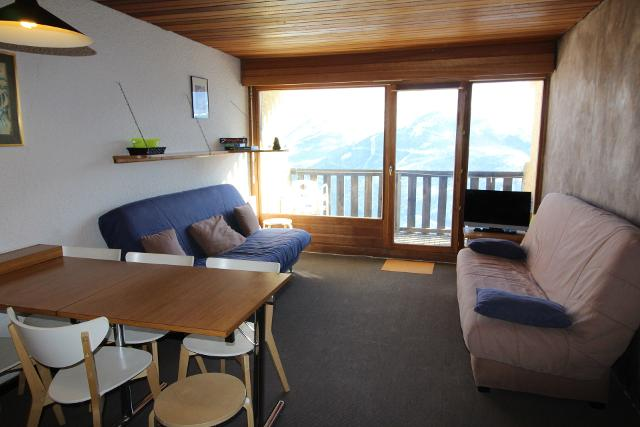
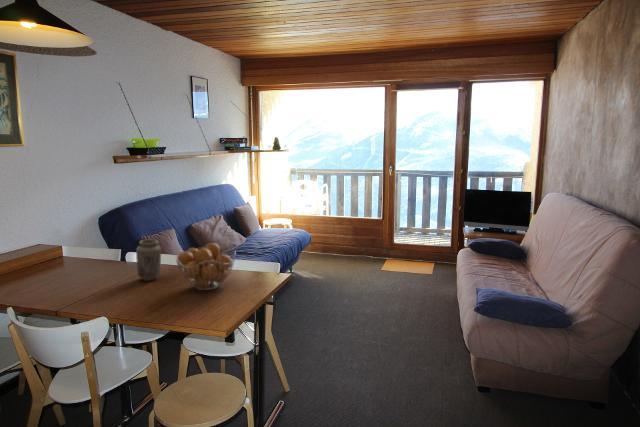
+ fruit basket (206, 265)
+ vase (149, 259)
